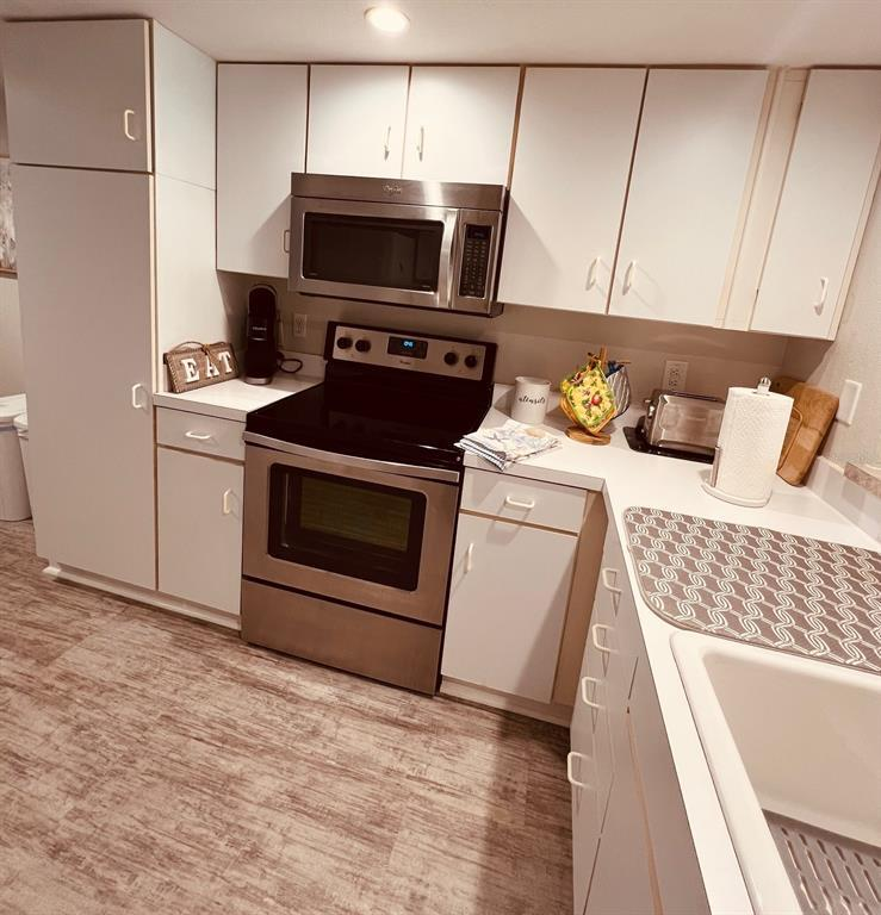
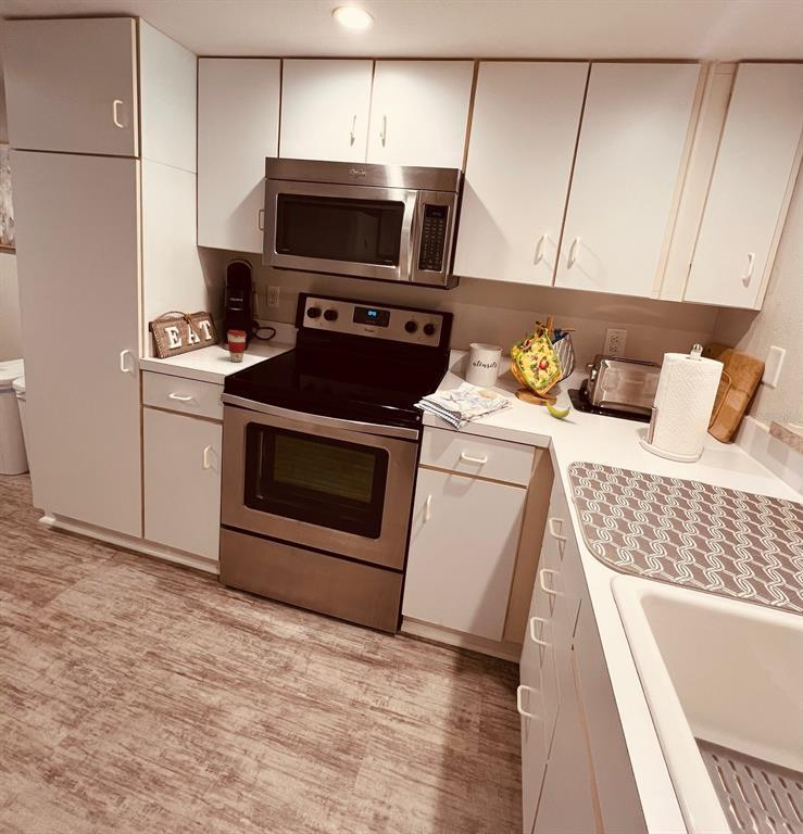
+ coffee cup (236, 345)
+ banana (556, 410)
